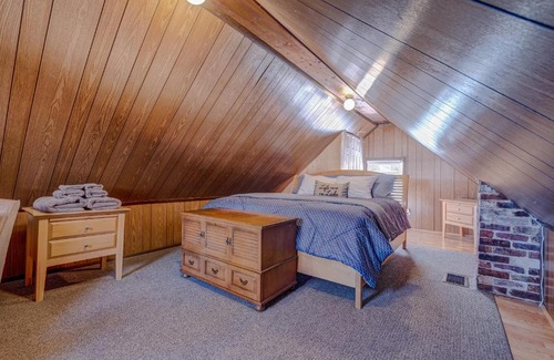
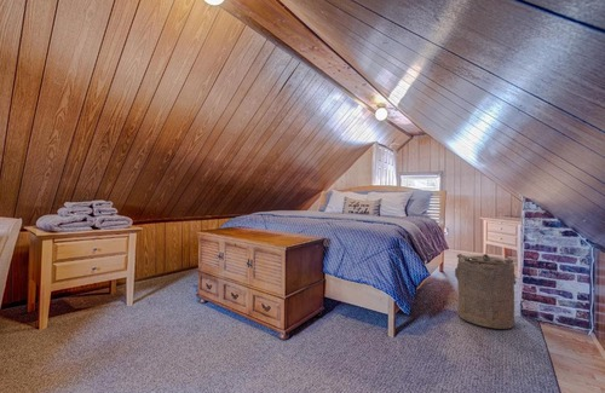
+ laundry hamper (482, 285)
